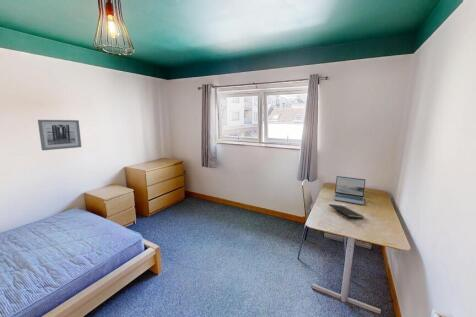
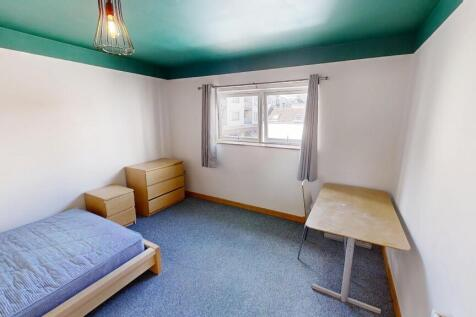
- wall art (61, 134)
- laptop (349, 189)
- notepad (345, 210)
